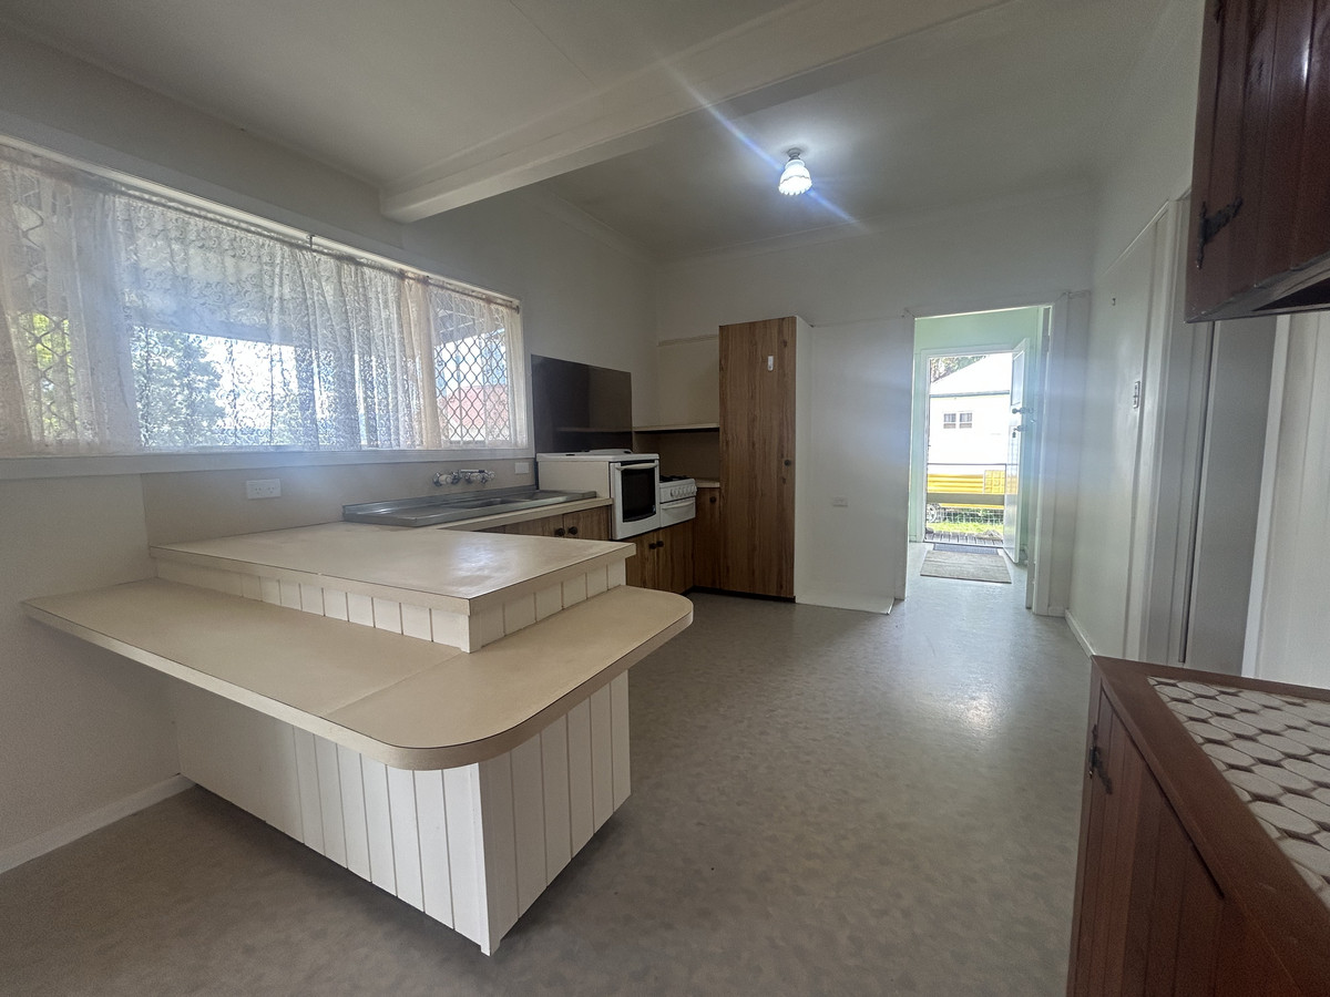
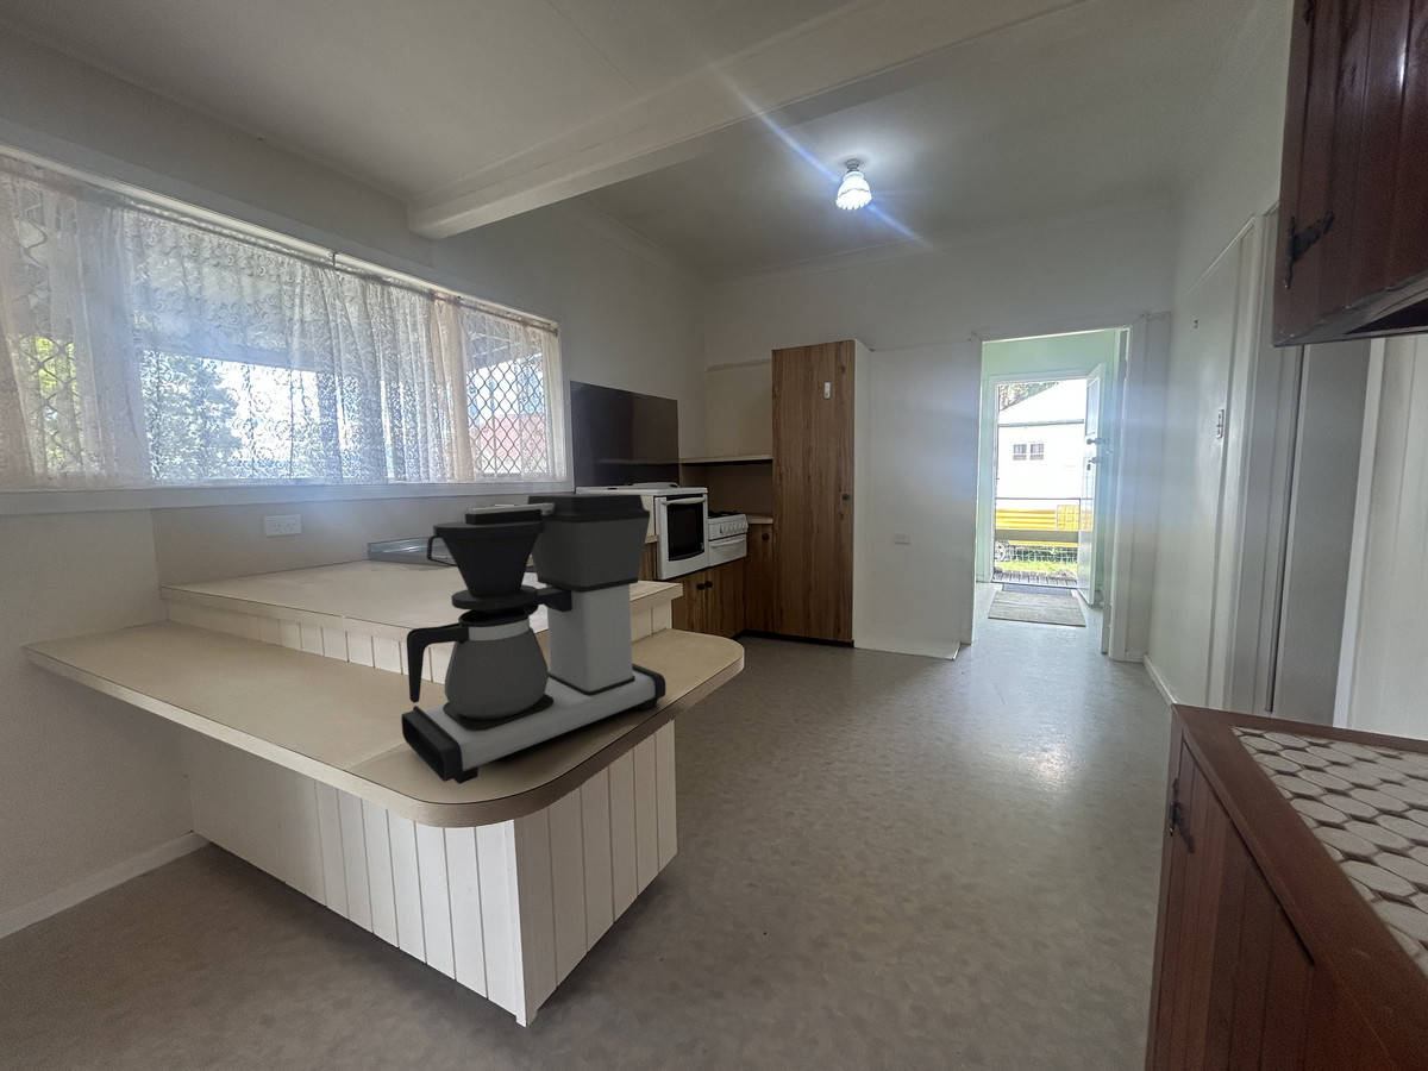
+ coffee maker (533, 612)
